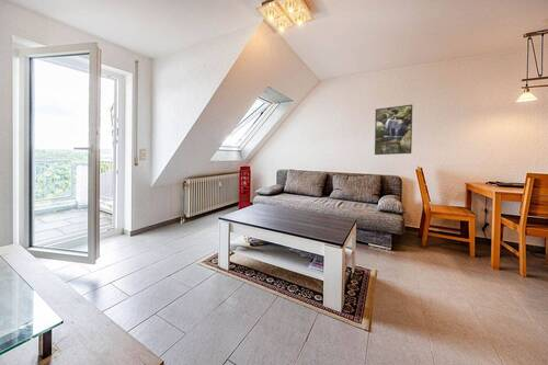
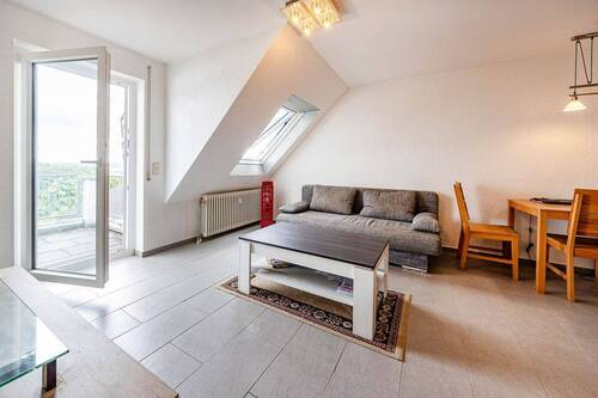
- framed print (392, 130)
